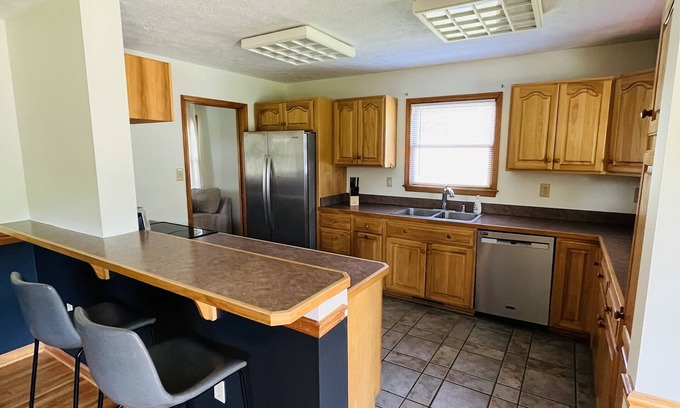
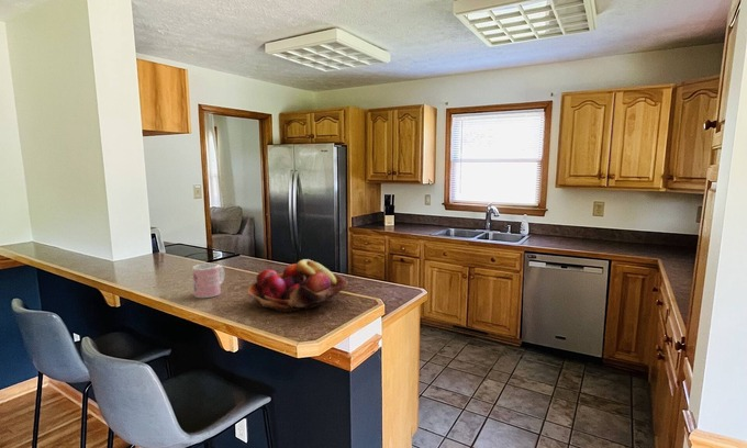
+ fruit basket (300, 282)
+ mug (209, 279)
